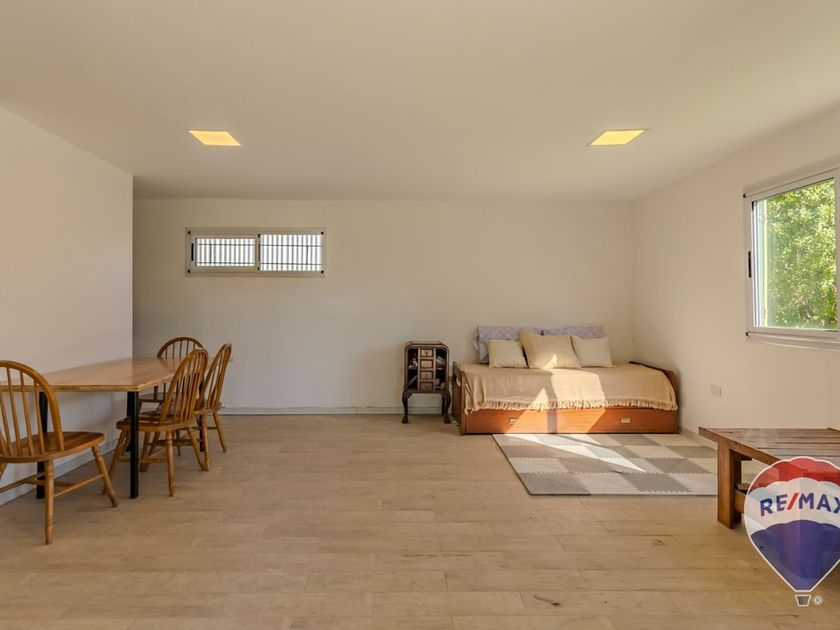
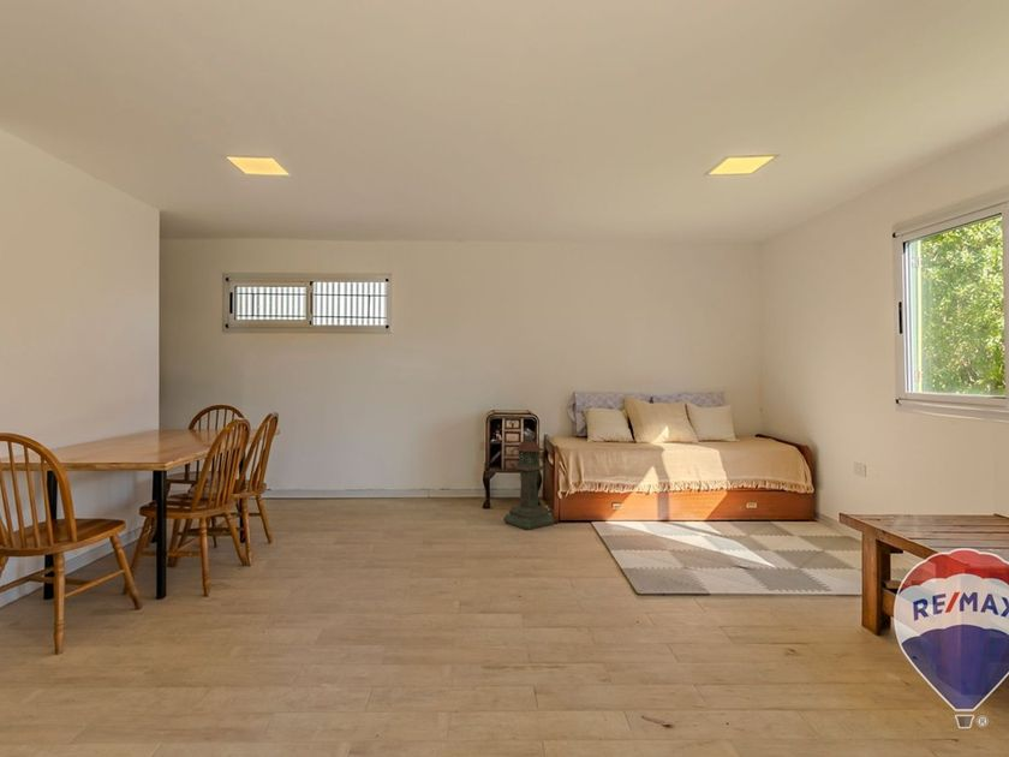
+ lantern (529, 478)
